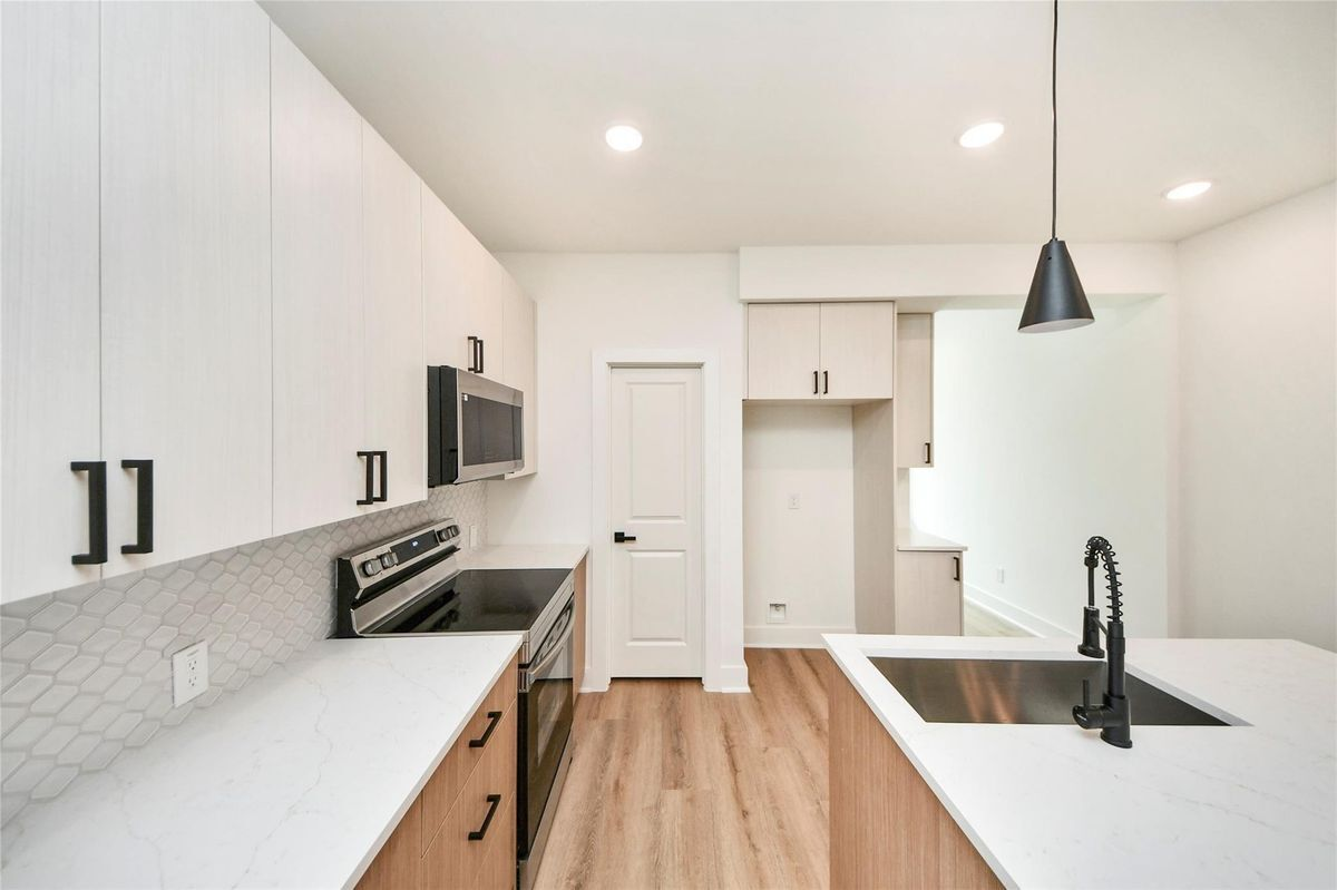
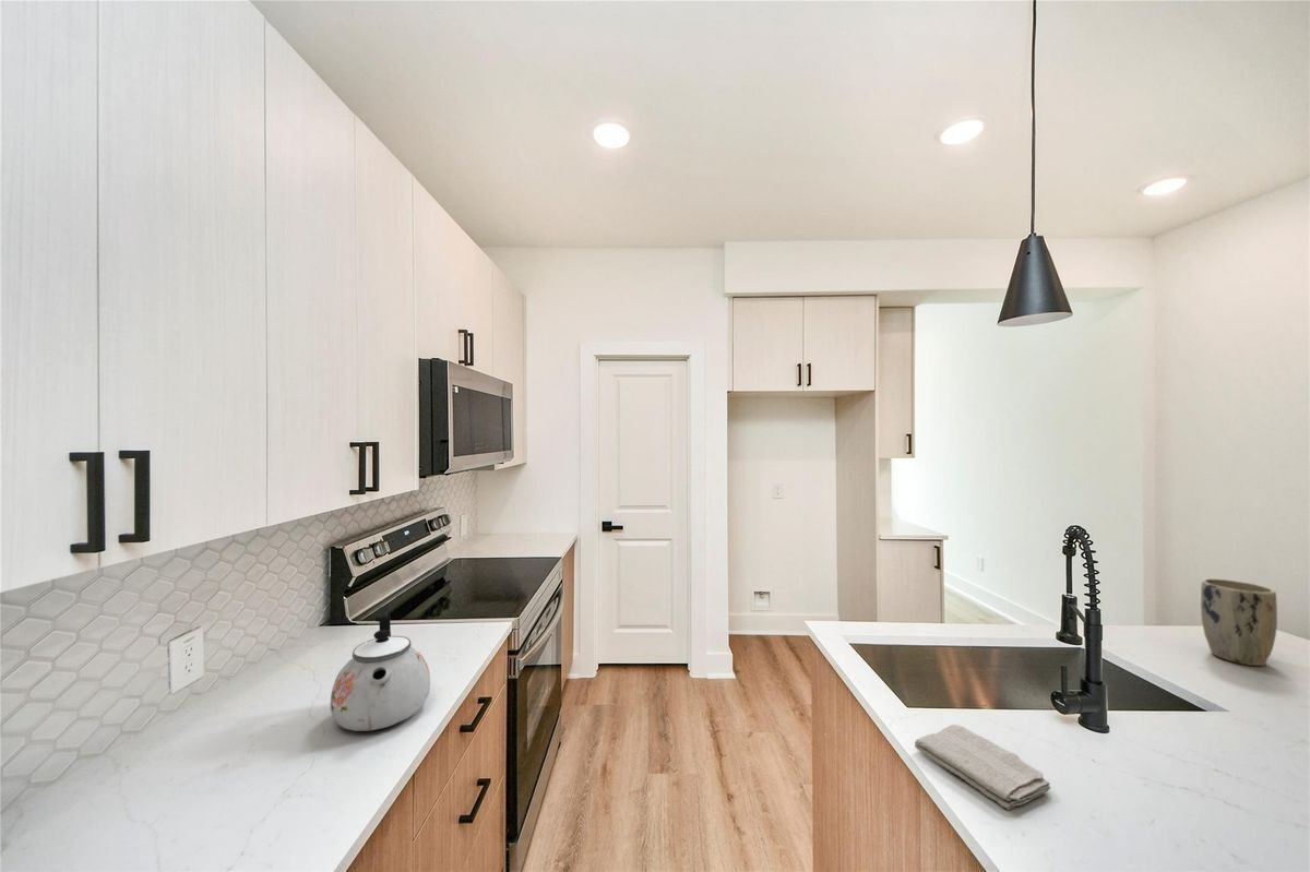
+ washcloth (978, 761)
+ kettle (382, 662)
+ plant pot (1237, 621)
